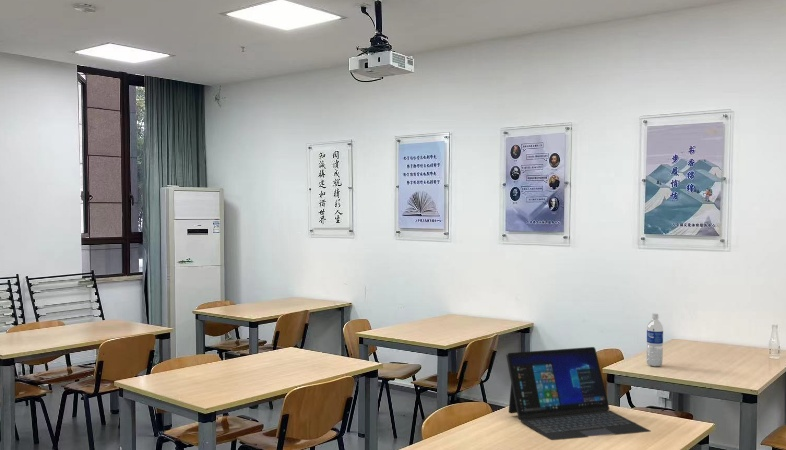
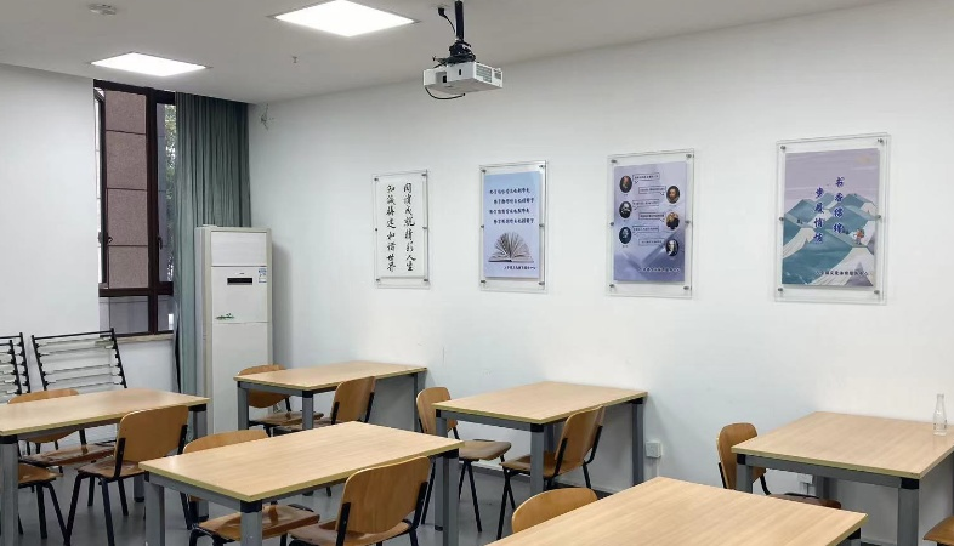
- laptop (575, 390)
- water bottle (654, 339)
